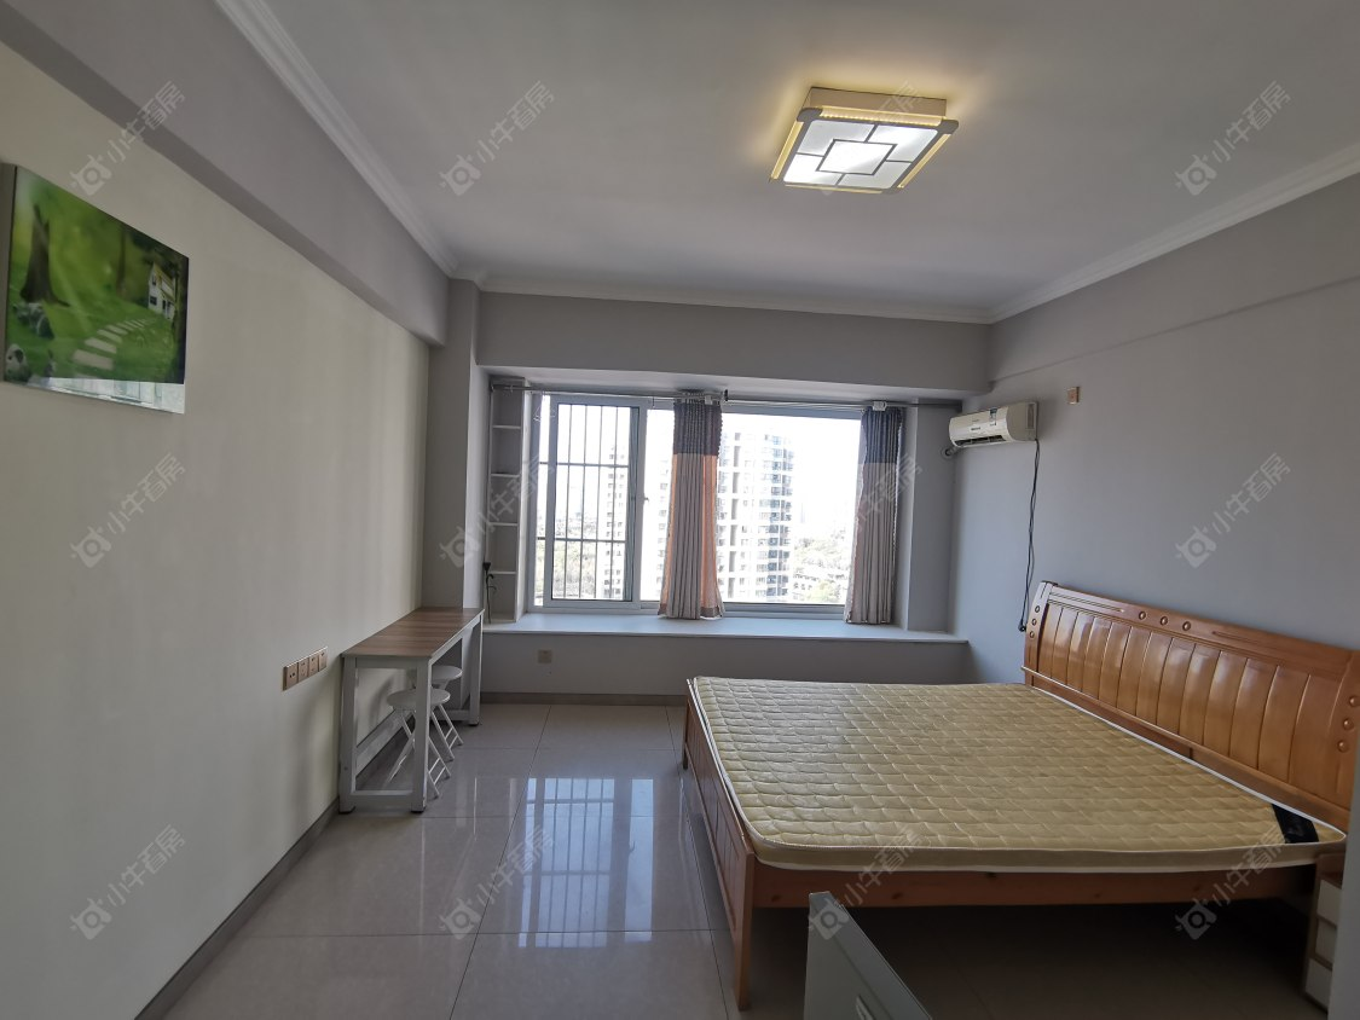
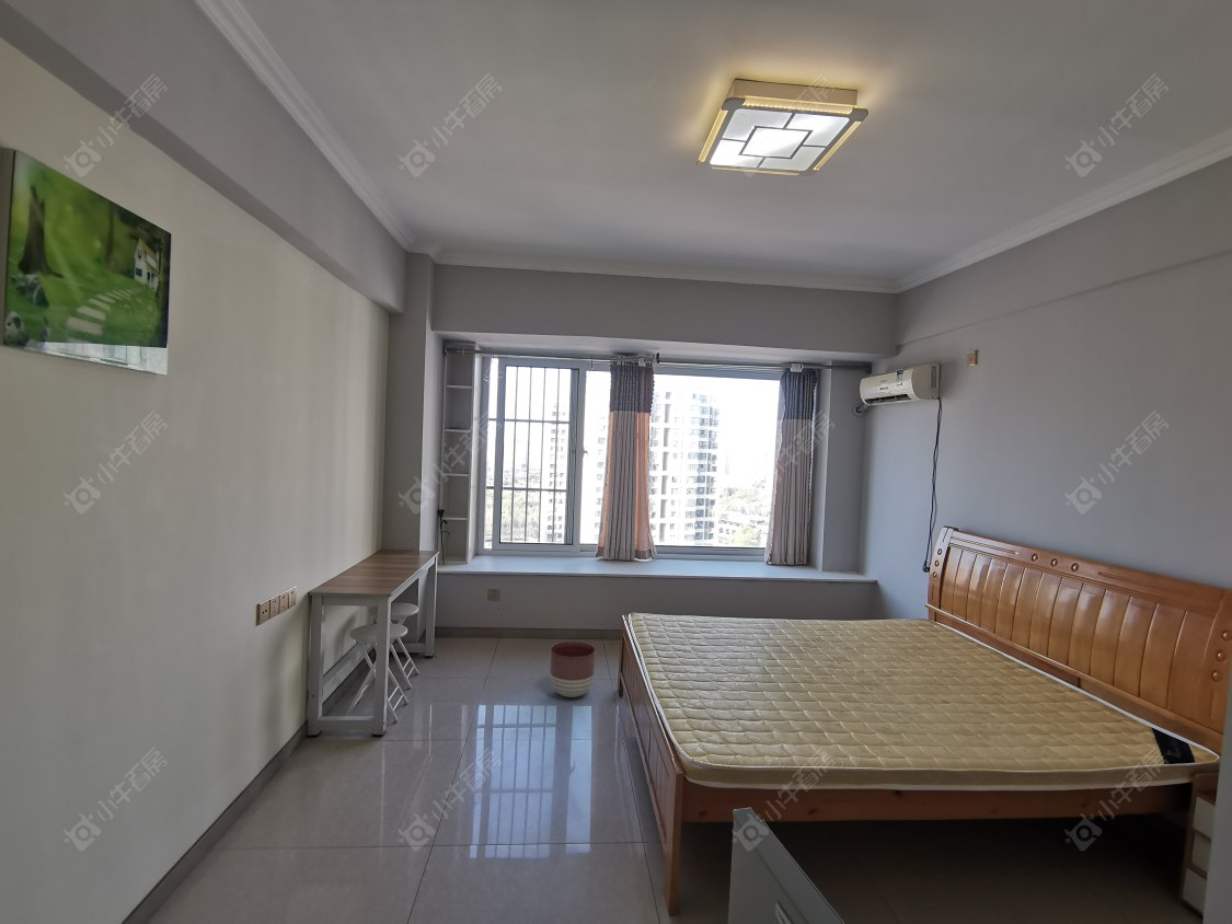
+ planter (572, 671)
